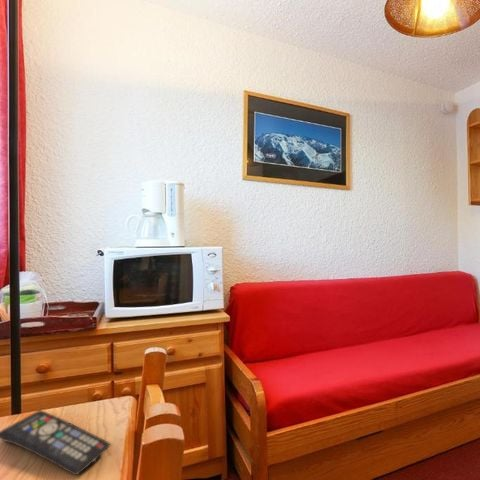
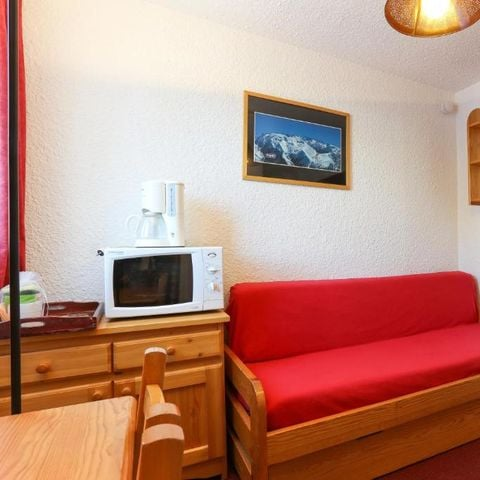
- remote control (52, 438)
